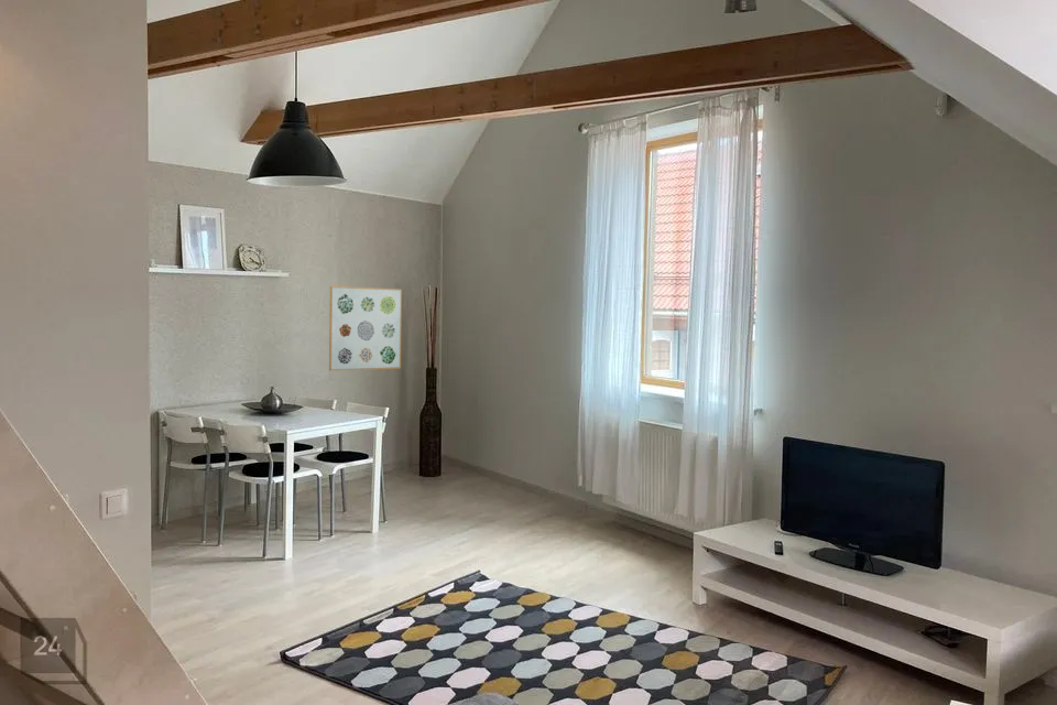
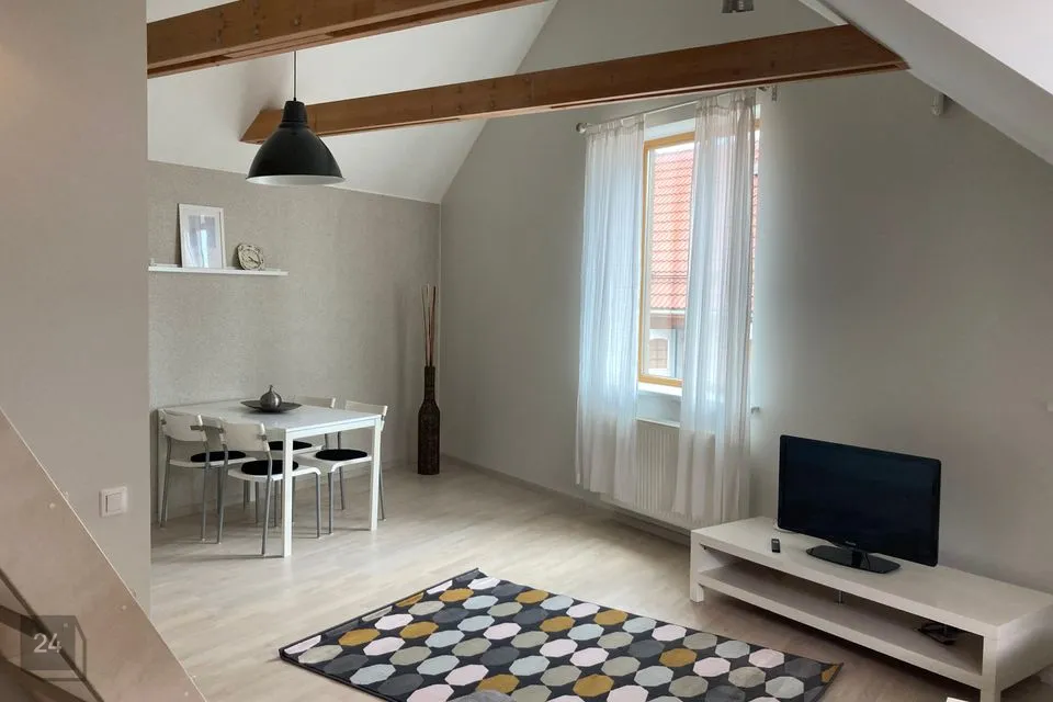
- wall art (366, 328)
